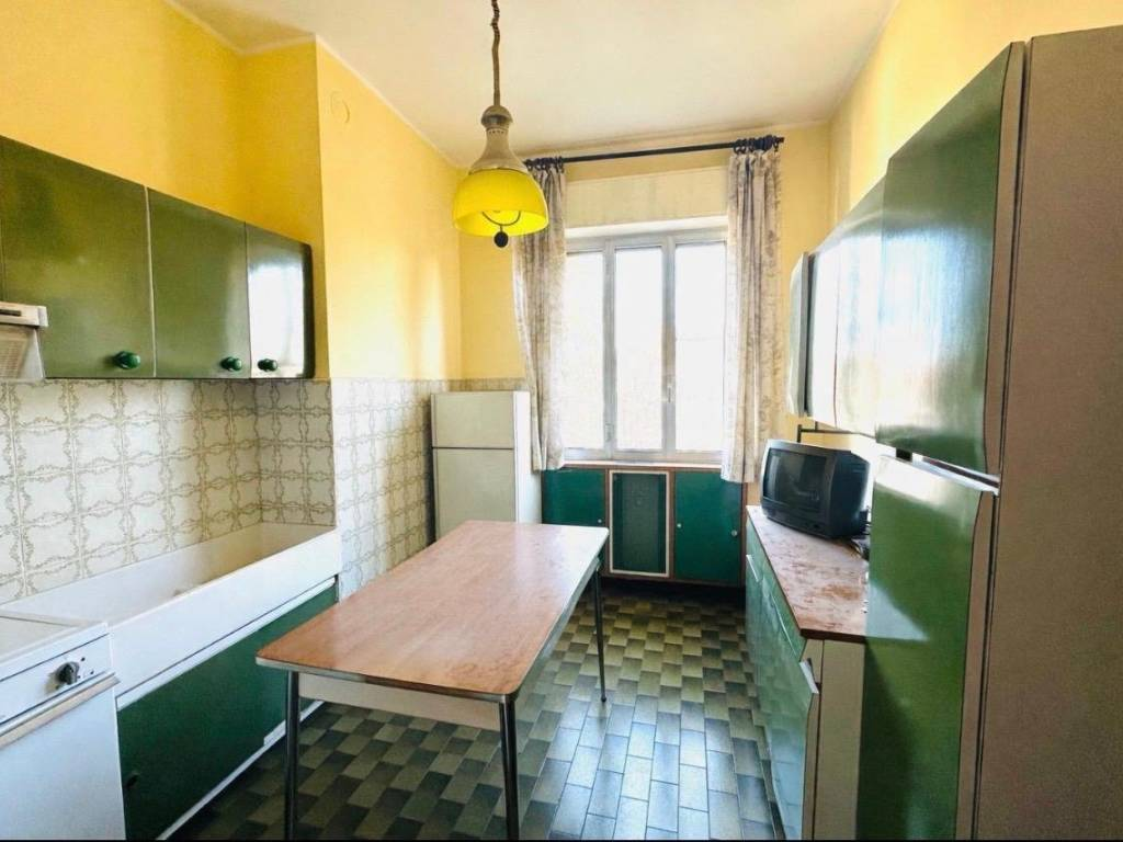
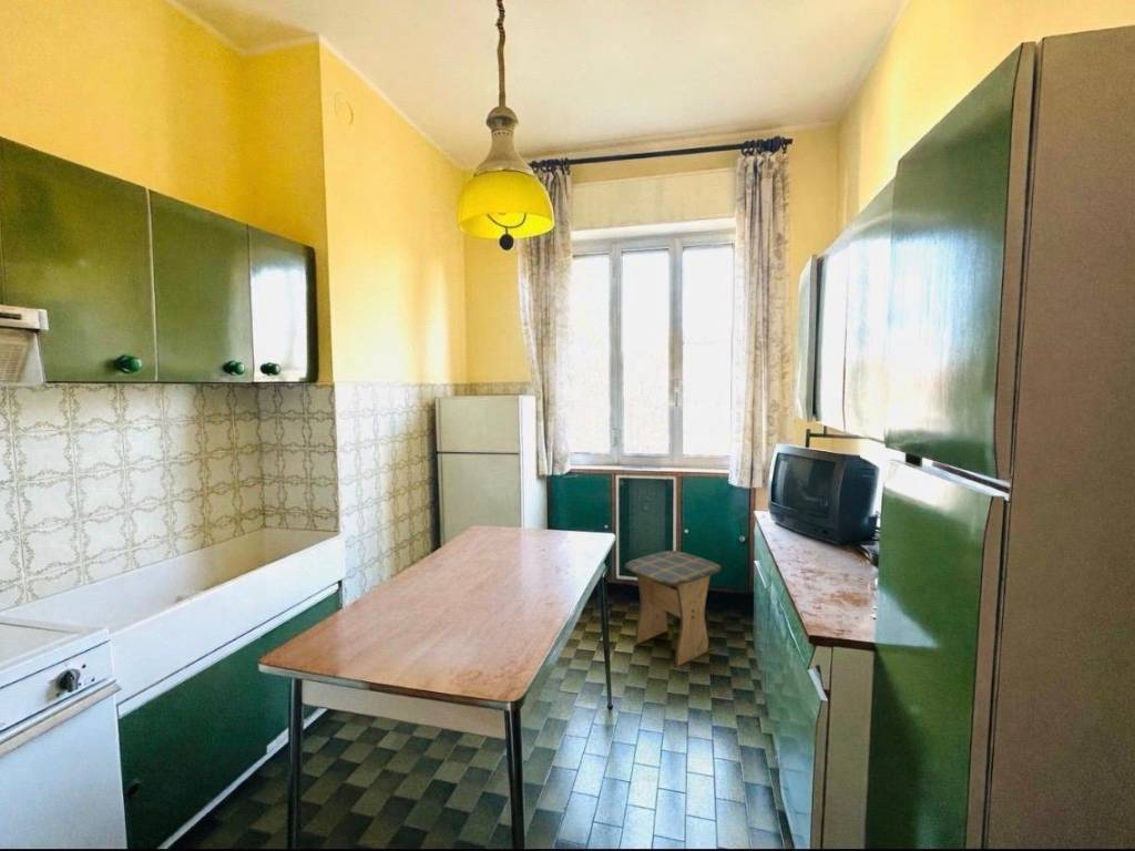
+ stool (672, 605)
